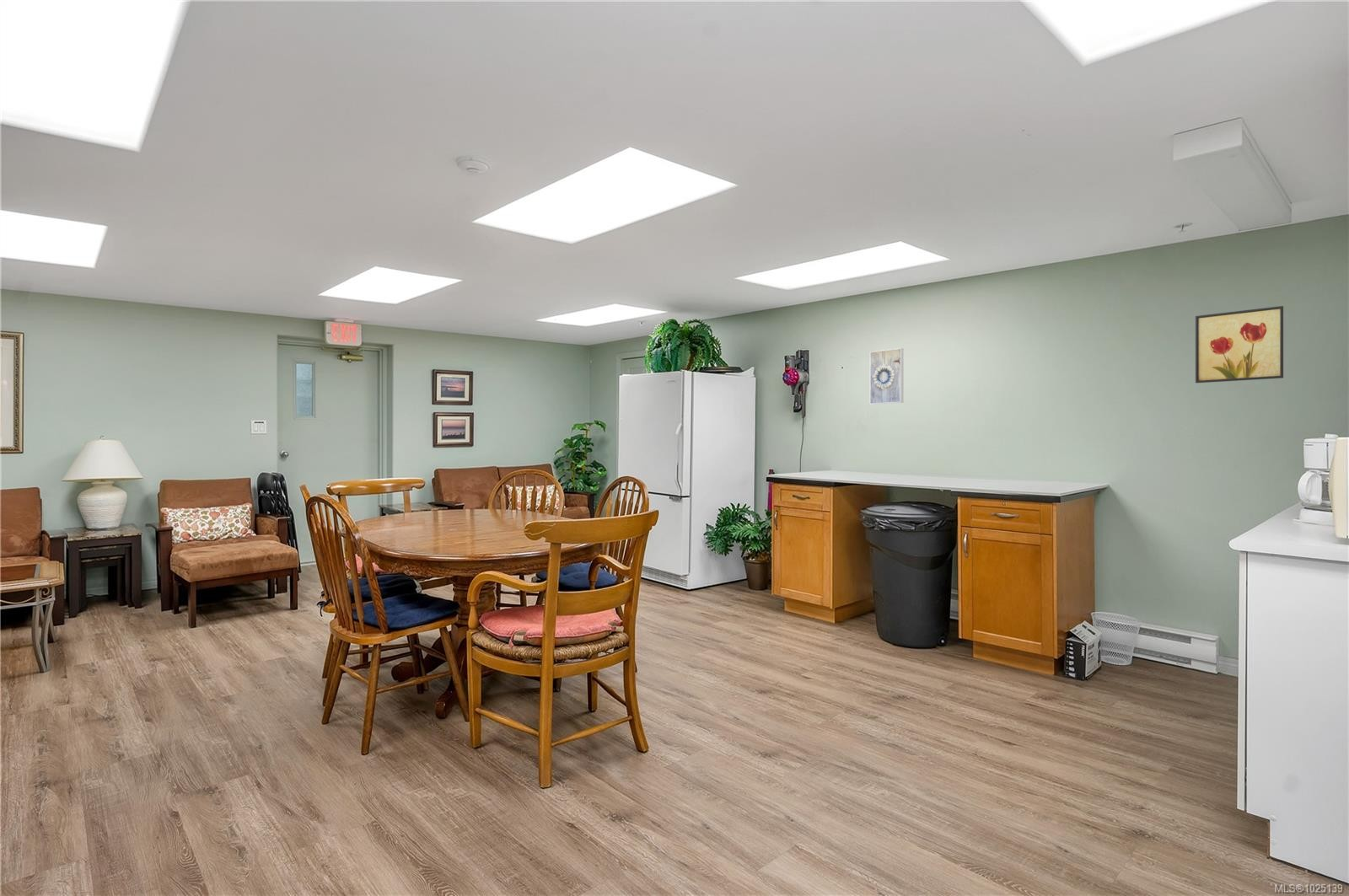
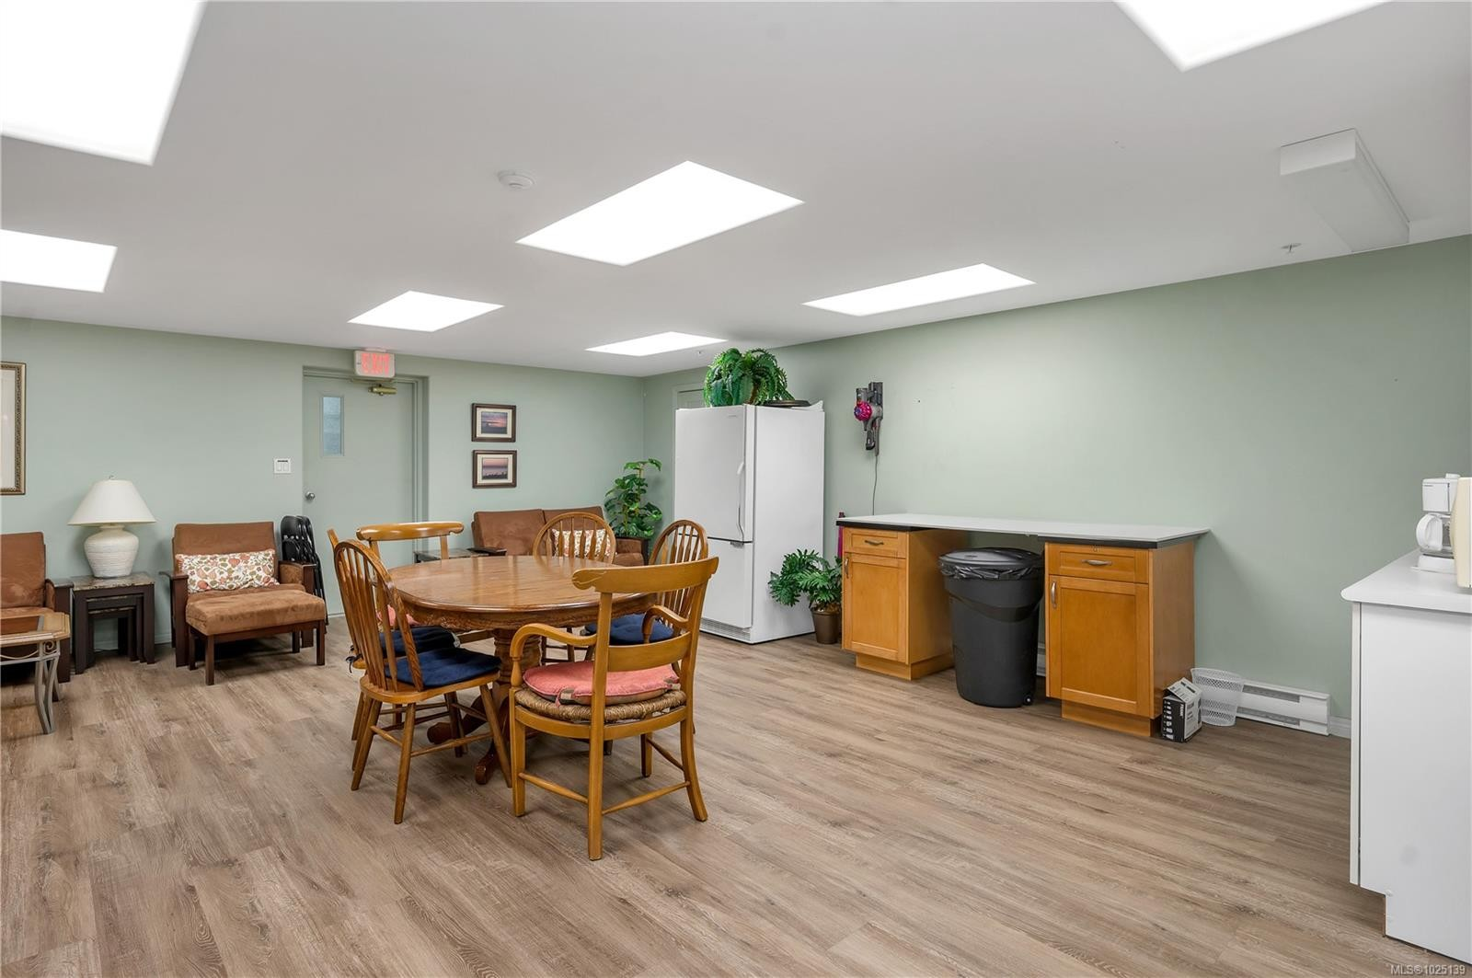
- wall art (1238, 346)
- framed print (886, 376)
